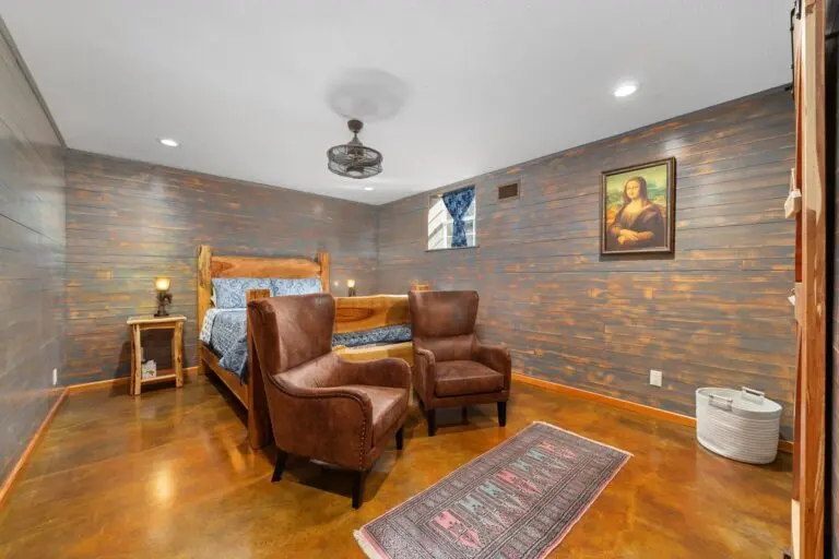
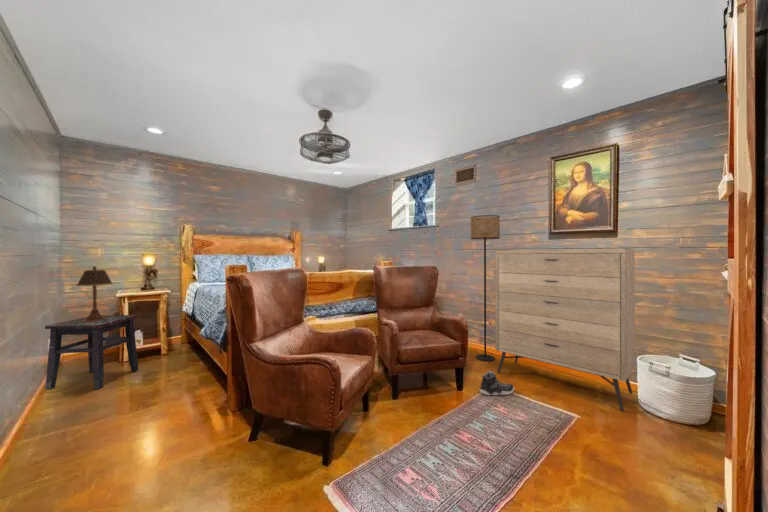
+ side table (95, 349)
+ dresser (559, 316)
+ sneaker (497, 382)
+ floor lamp (485, 287)
+ table lamp (95, 292)
